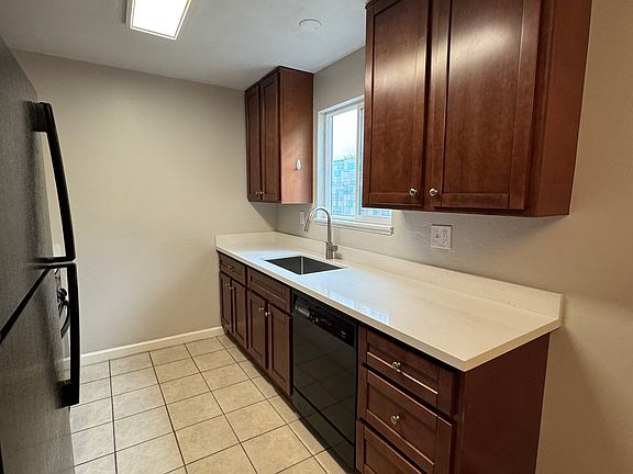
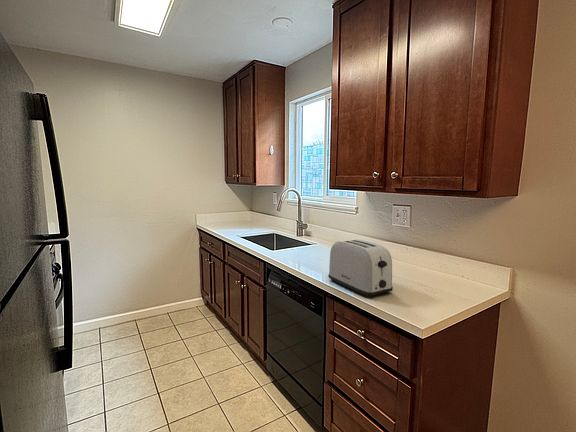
+ toaster (360, 264)
